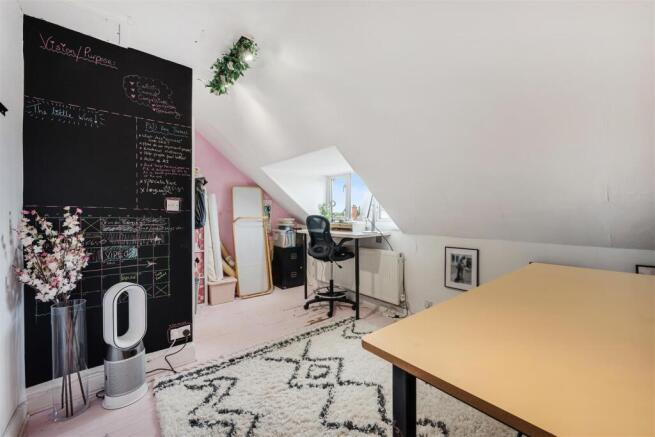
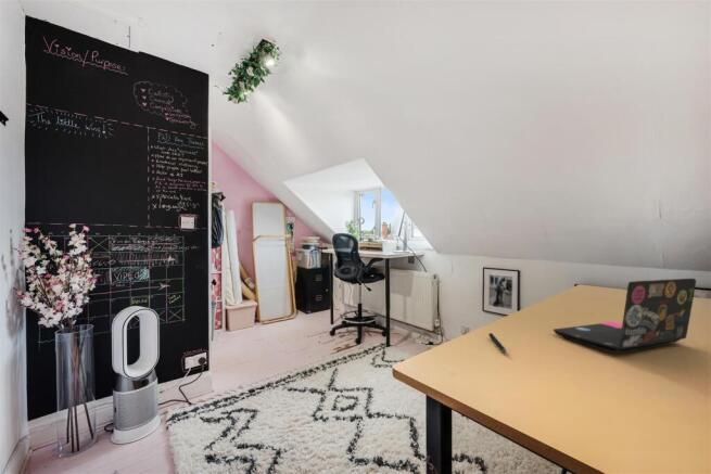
+ laptop (624, 308)
+ pen (497, 343)
